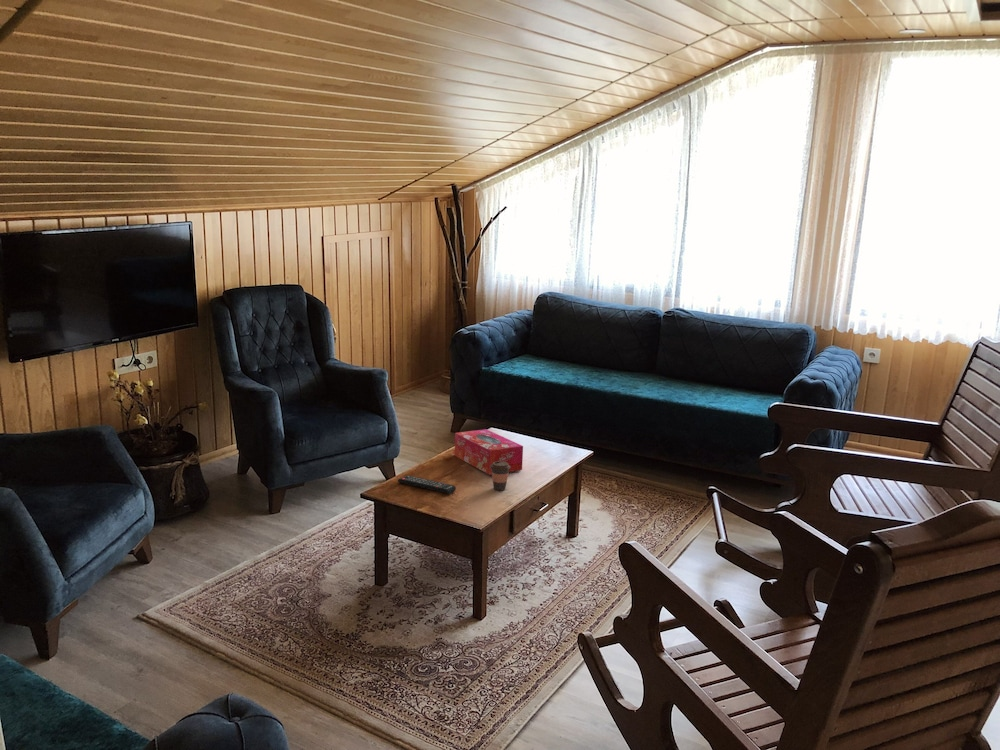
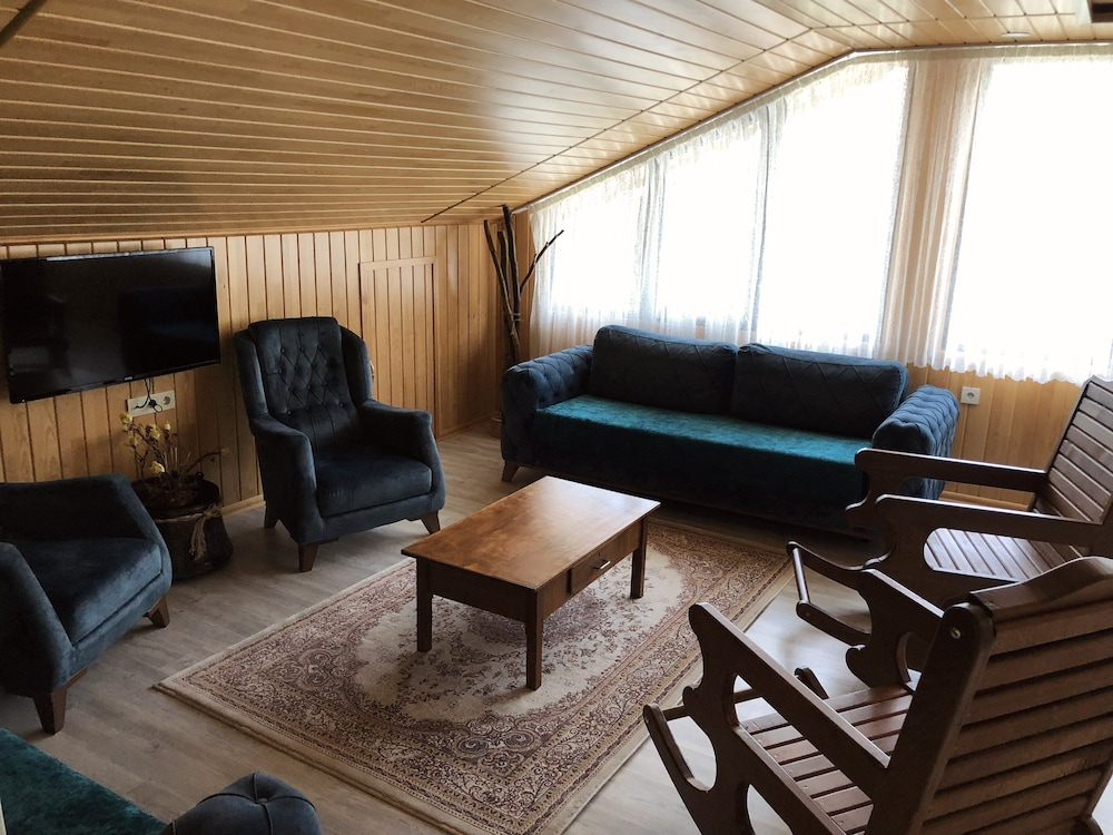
- coffee cup (500, 476)
- tissue box (487, 451)
- remote control (426, 484)
